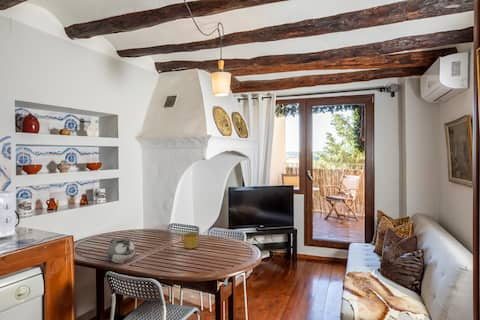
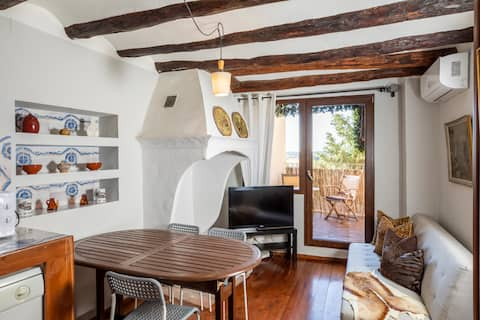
- teapot (120, 249)
- mug (189, 240)
